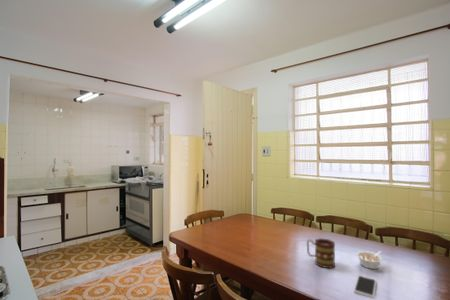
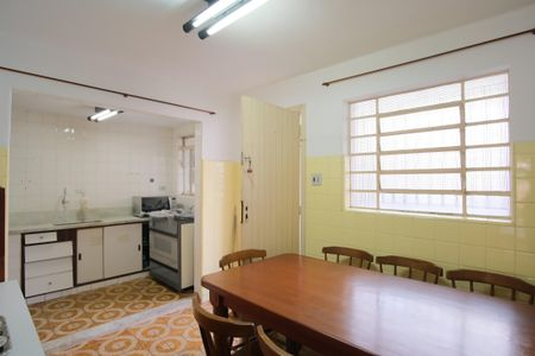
- smartphone (365, 285)
- legume (369, 259)
- mug (320, 251)
